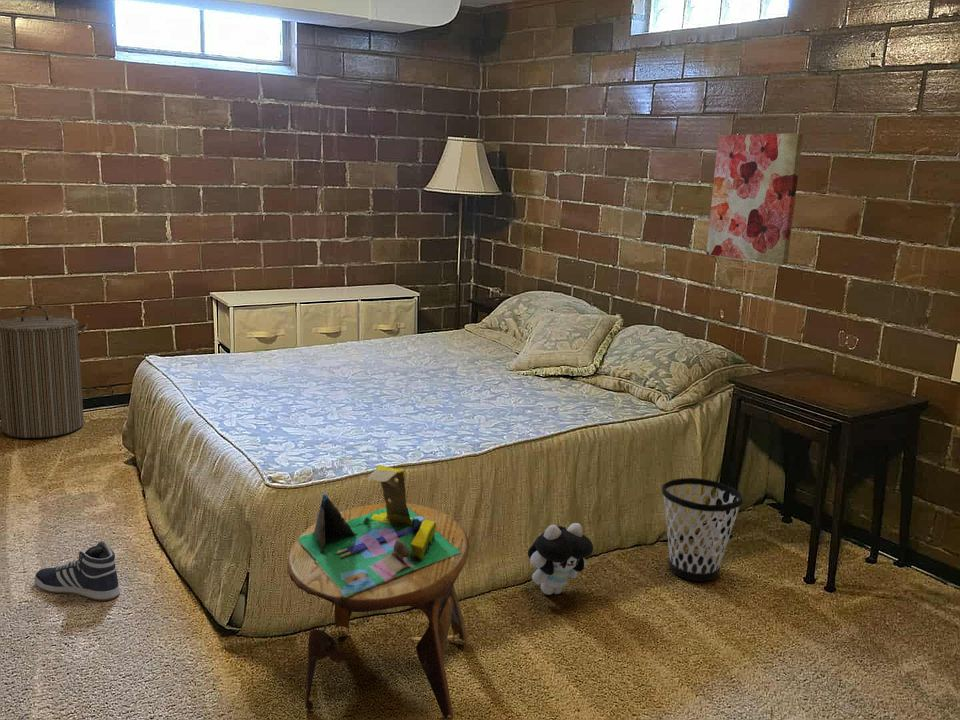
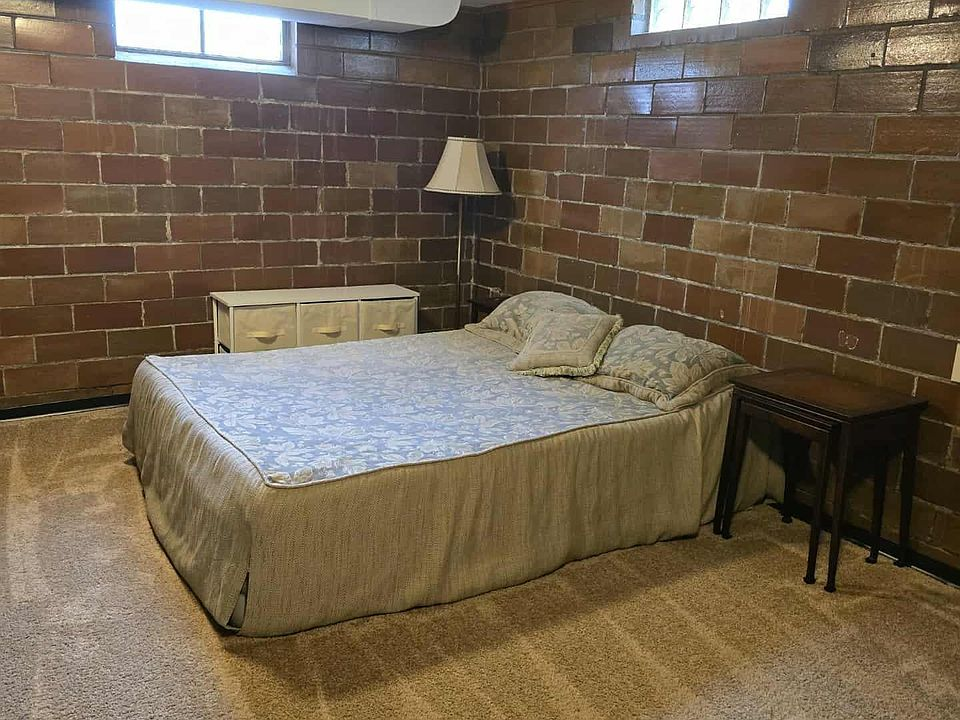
- wall art (751, 197)
- laundry hamper (39, 366)
- plush toy (559, 556)
- wastebasket (700, 531)
- side table (389, 575)
- sneaker (76, 566)
